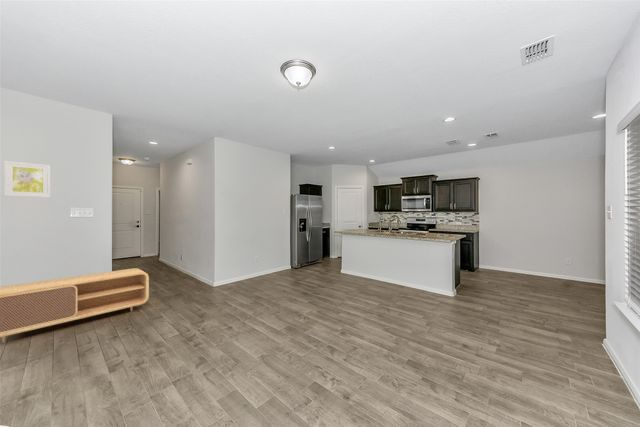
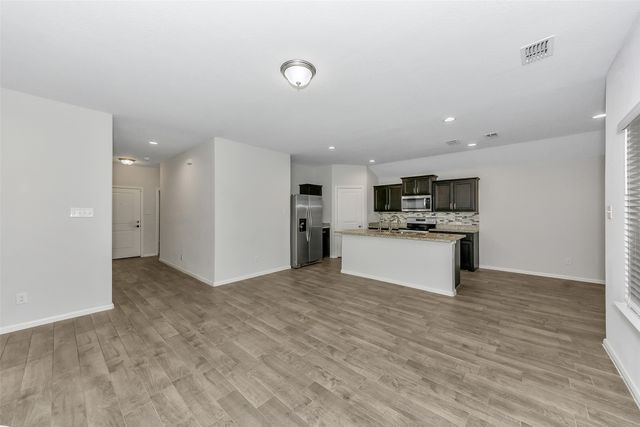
- wall art (28, 180)
- tv stand (75, 300)
